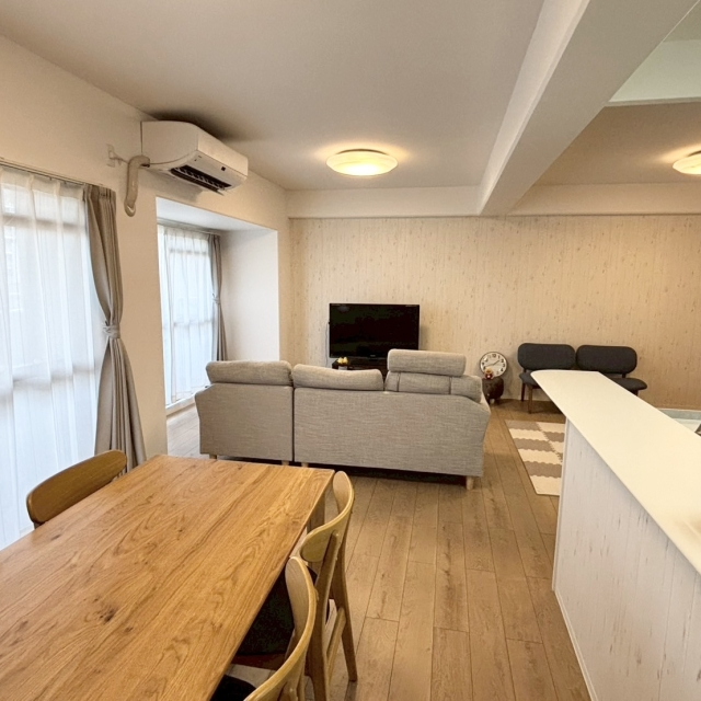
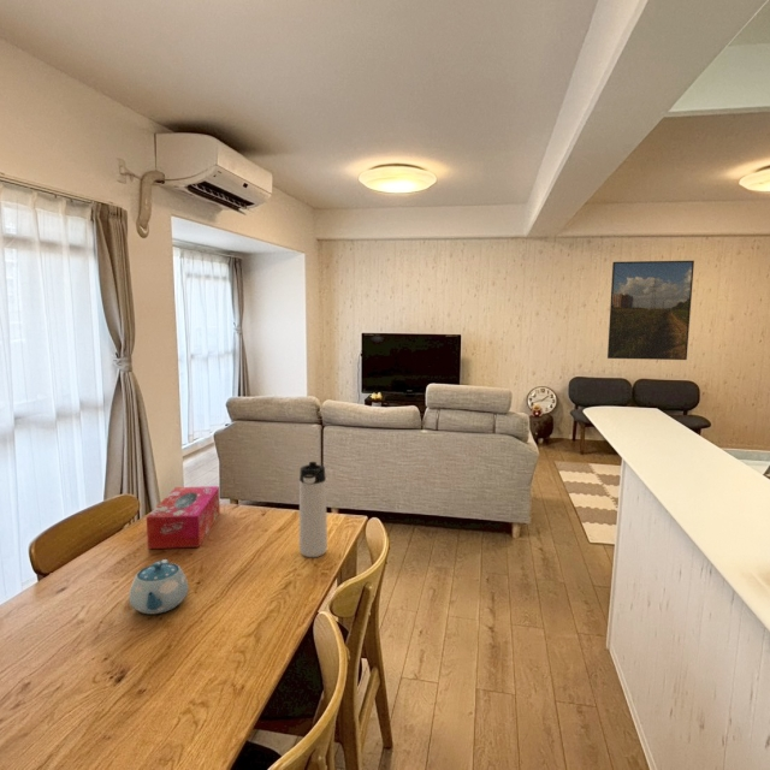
+ thermos bottle (312, 510)
+ chinaware (158, 585)
+ tissue box (186, 515)
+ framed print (648, 310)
